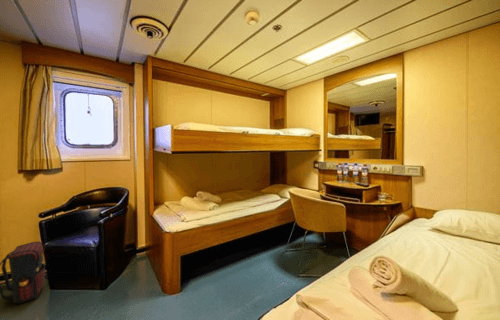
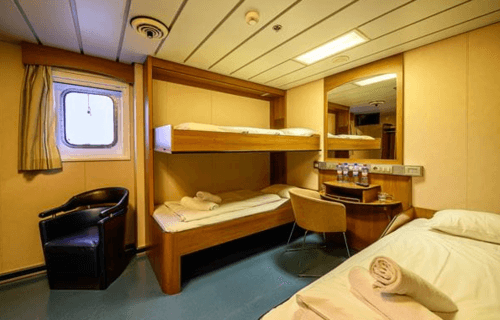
- satchel (22, 272)
